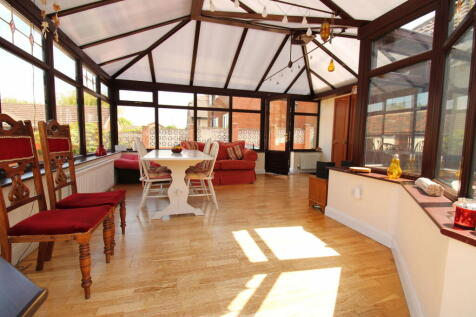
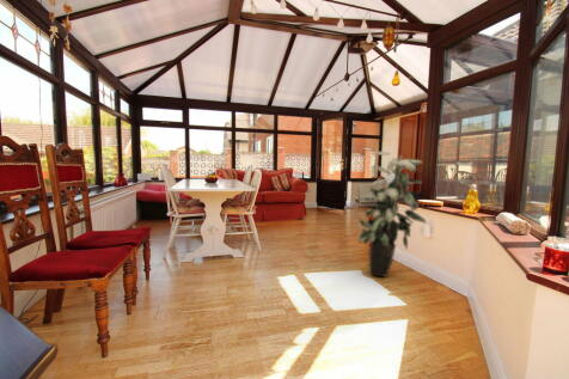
+ indoor plant (386, 213)
